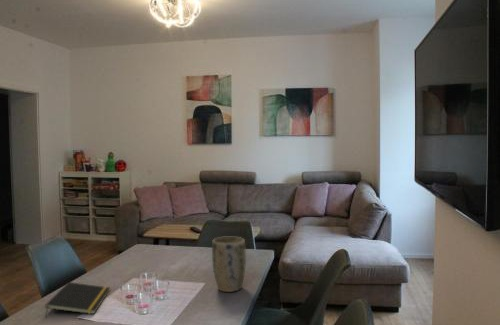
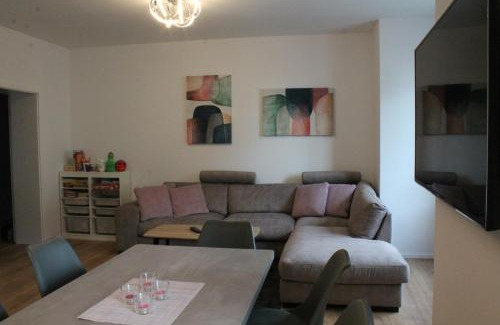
- plant pot (229, 263)
- notepad (80, 297)
